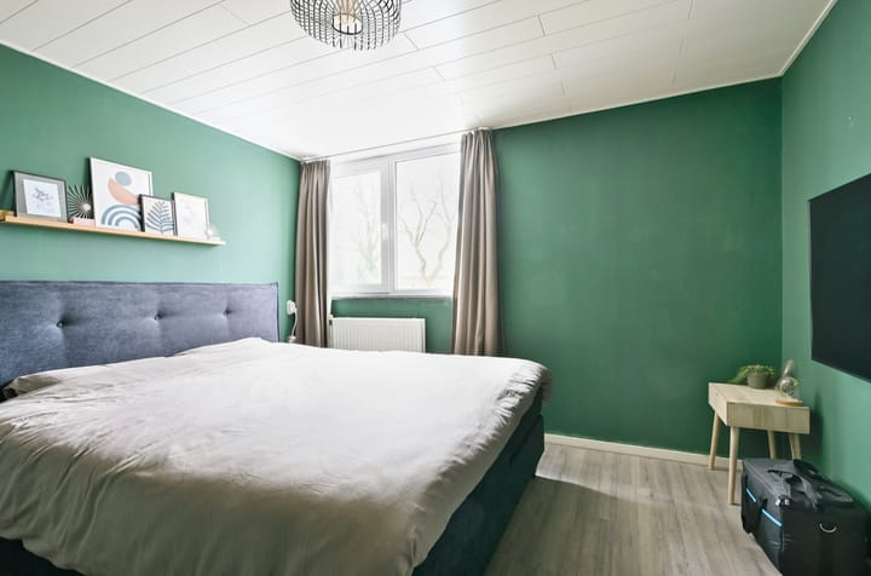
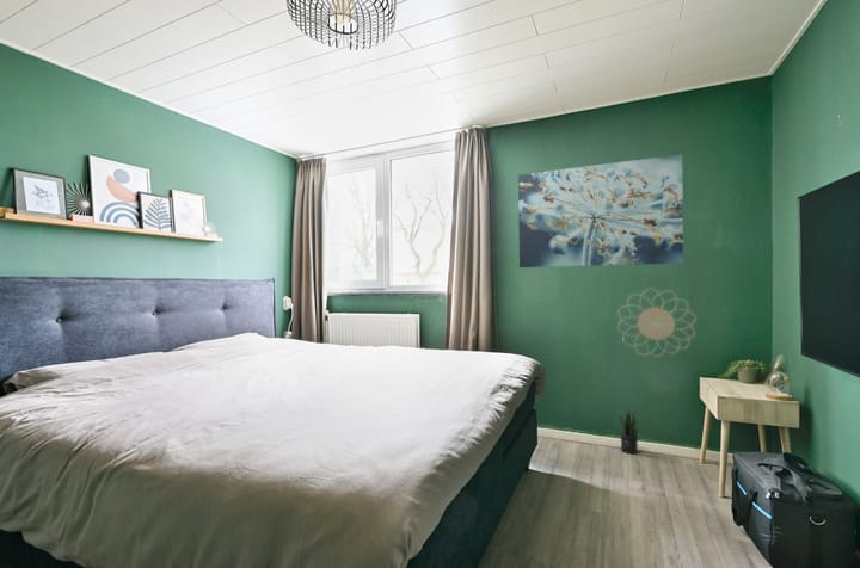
+ potted plant (629, 431)
+ wall art (594, 215)
+ decorative wall piece (655, 322)
